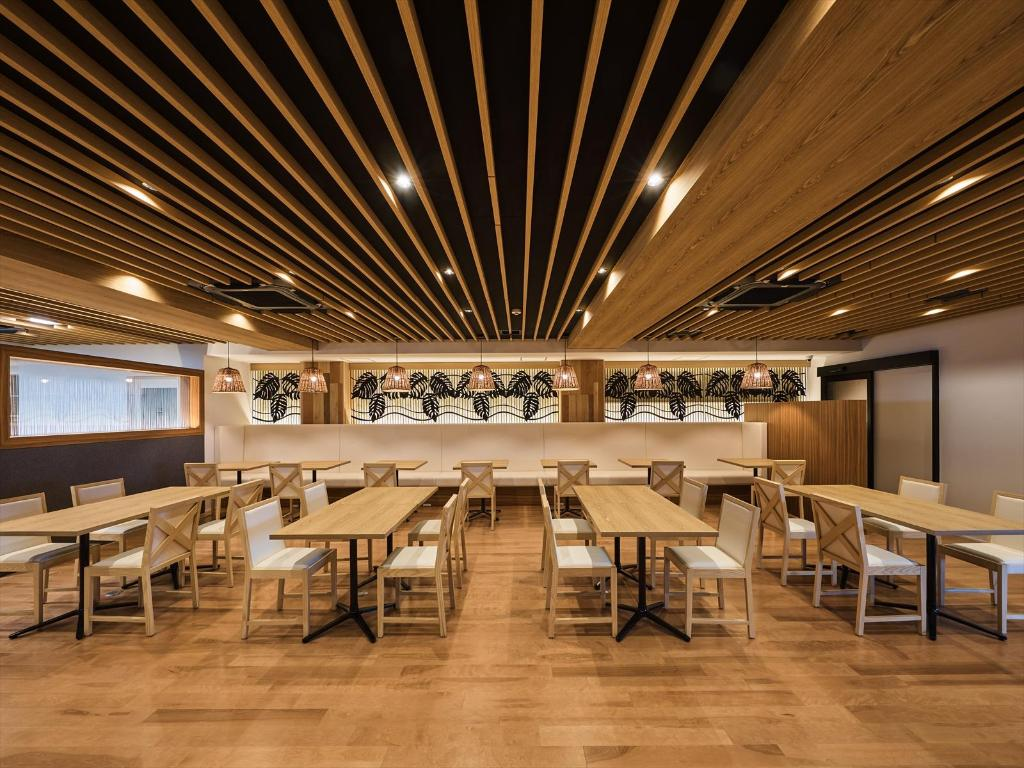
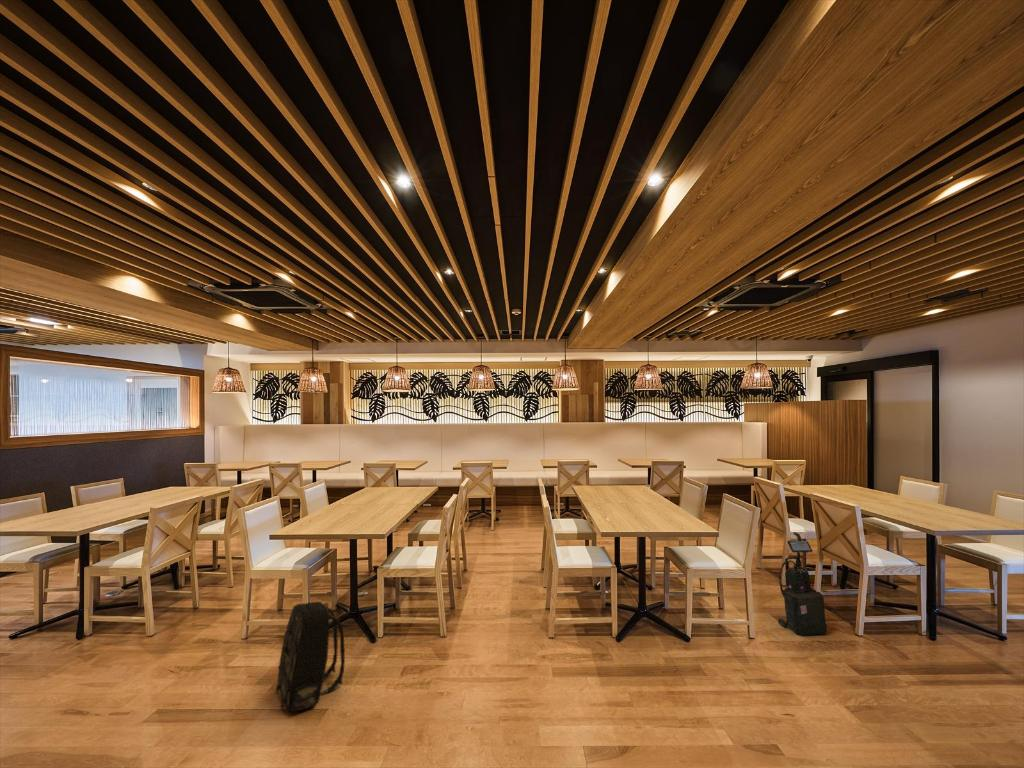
+ vacuum cleaner (800, 582)
+ backpack (310, 648)
